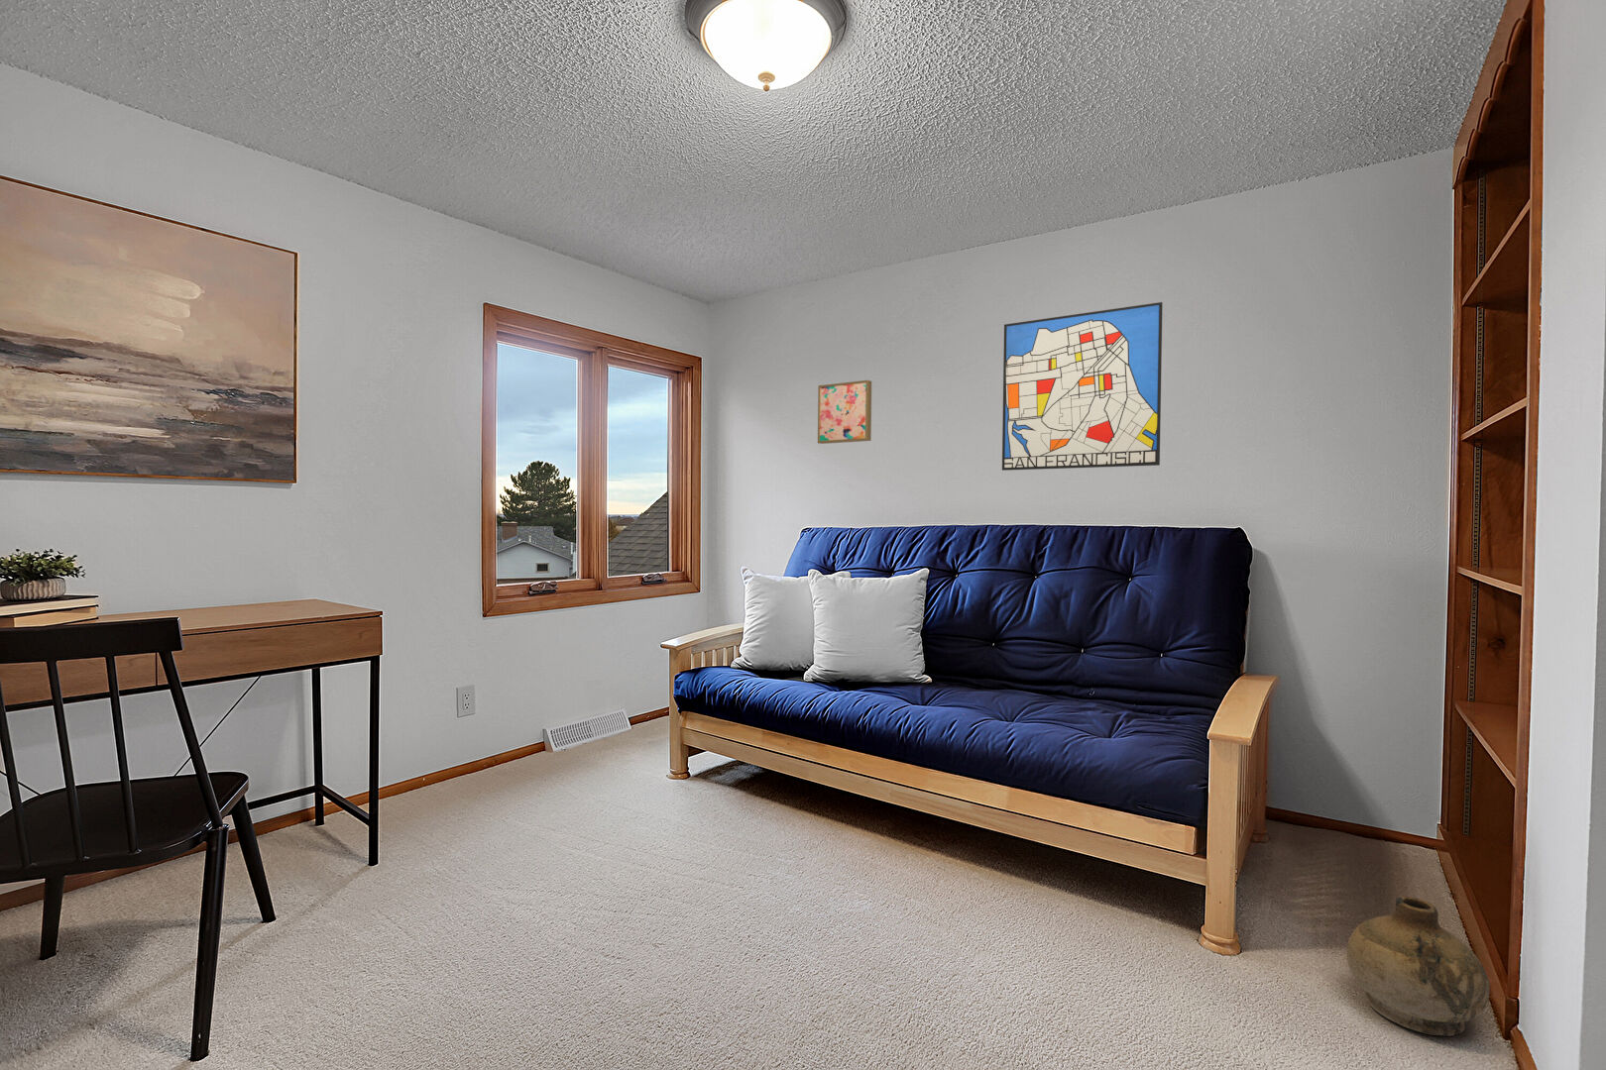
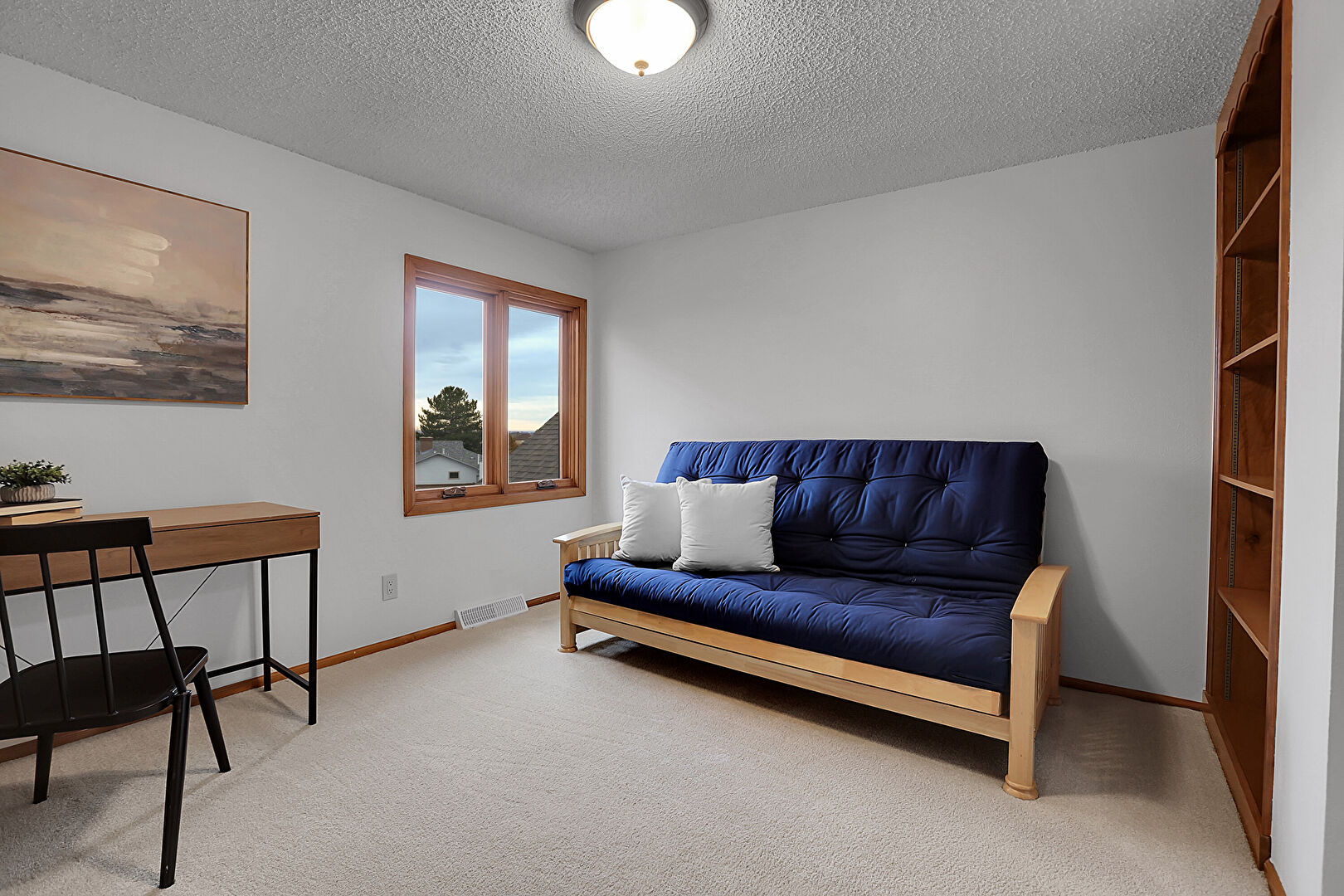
- wall art (844, 412)
- wall art (1078, 391)
- ceramic jug (1415, 957)
